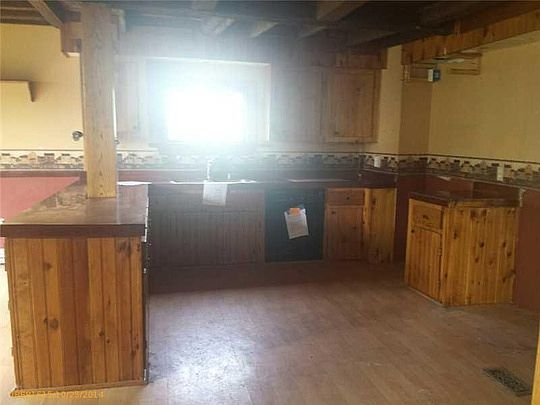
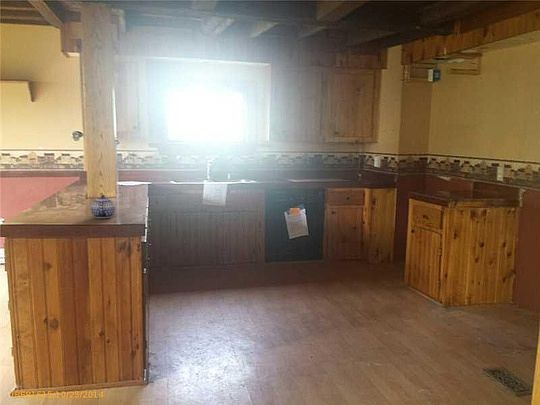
+ teapot (103, 206)
